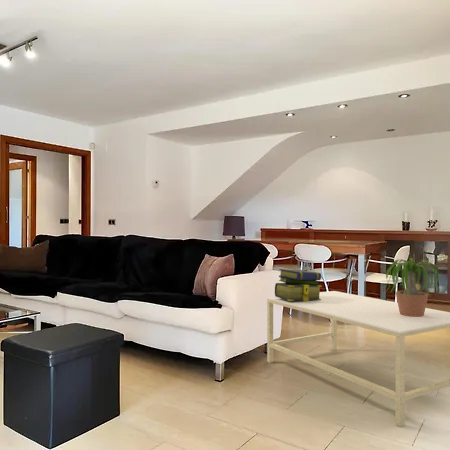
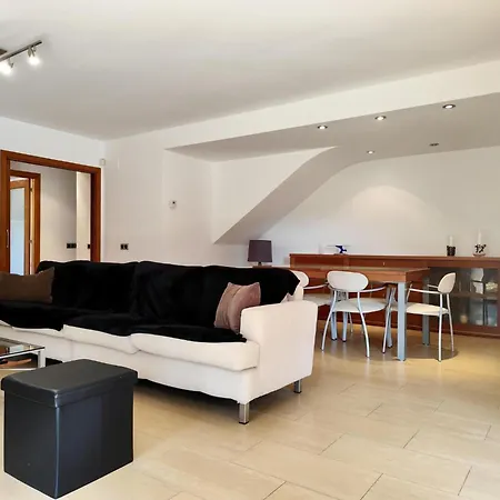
- potted plant (414, 287)
- coffee table (363, 327)
- stack of books (298, 283)
